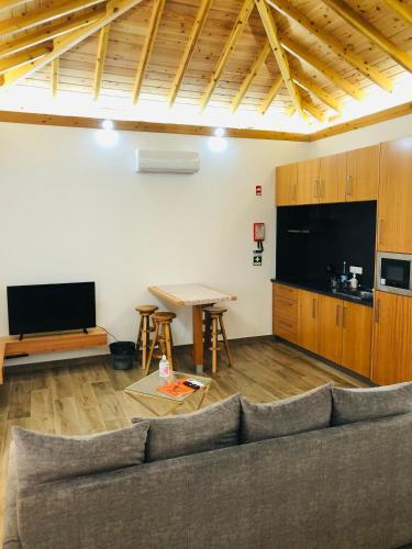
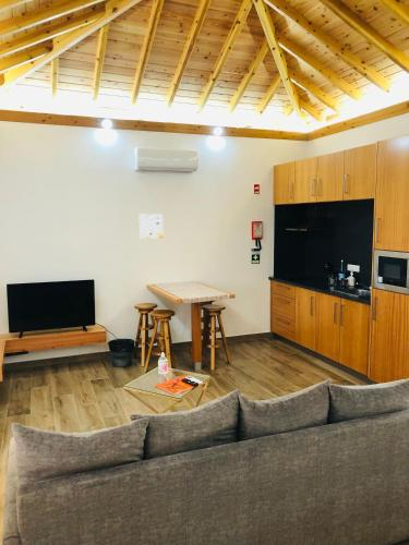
+ wall art (151, 226)
